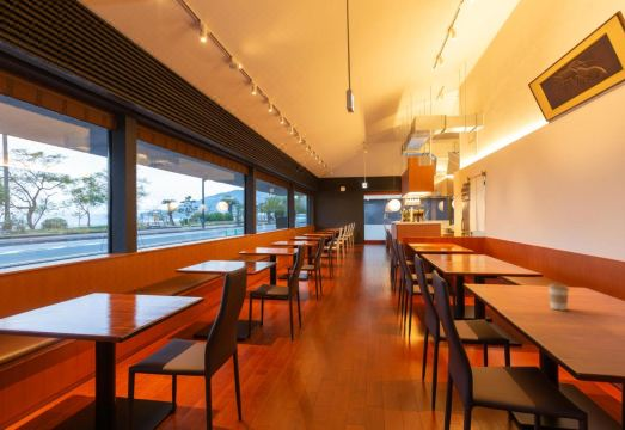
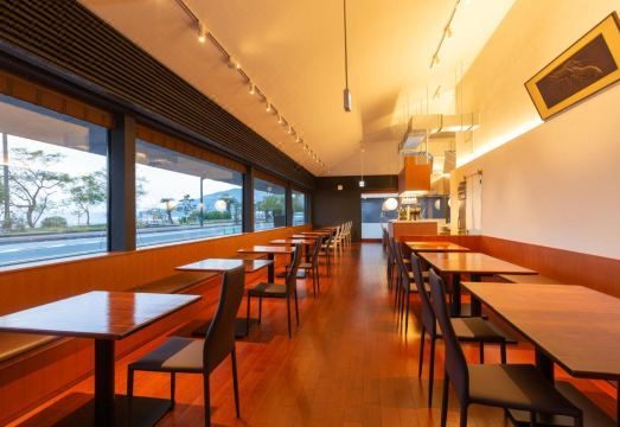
- coffee cup (558, 296)
